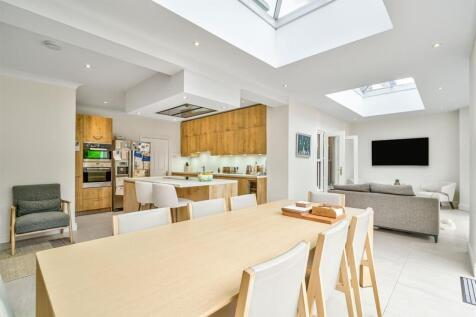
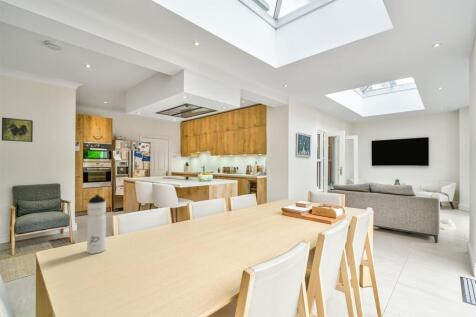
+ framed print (17, 130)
+ water bottle (96, 222)
